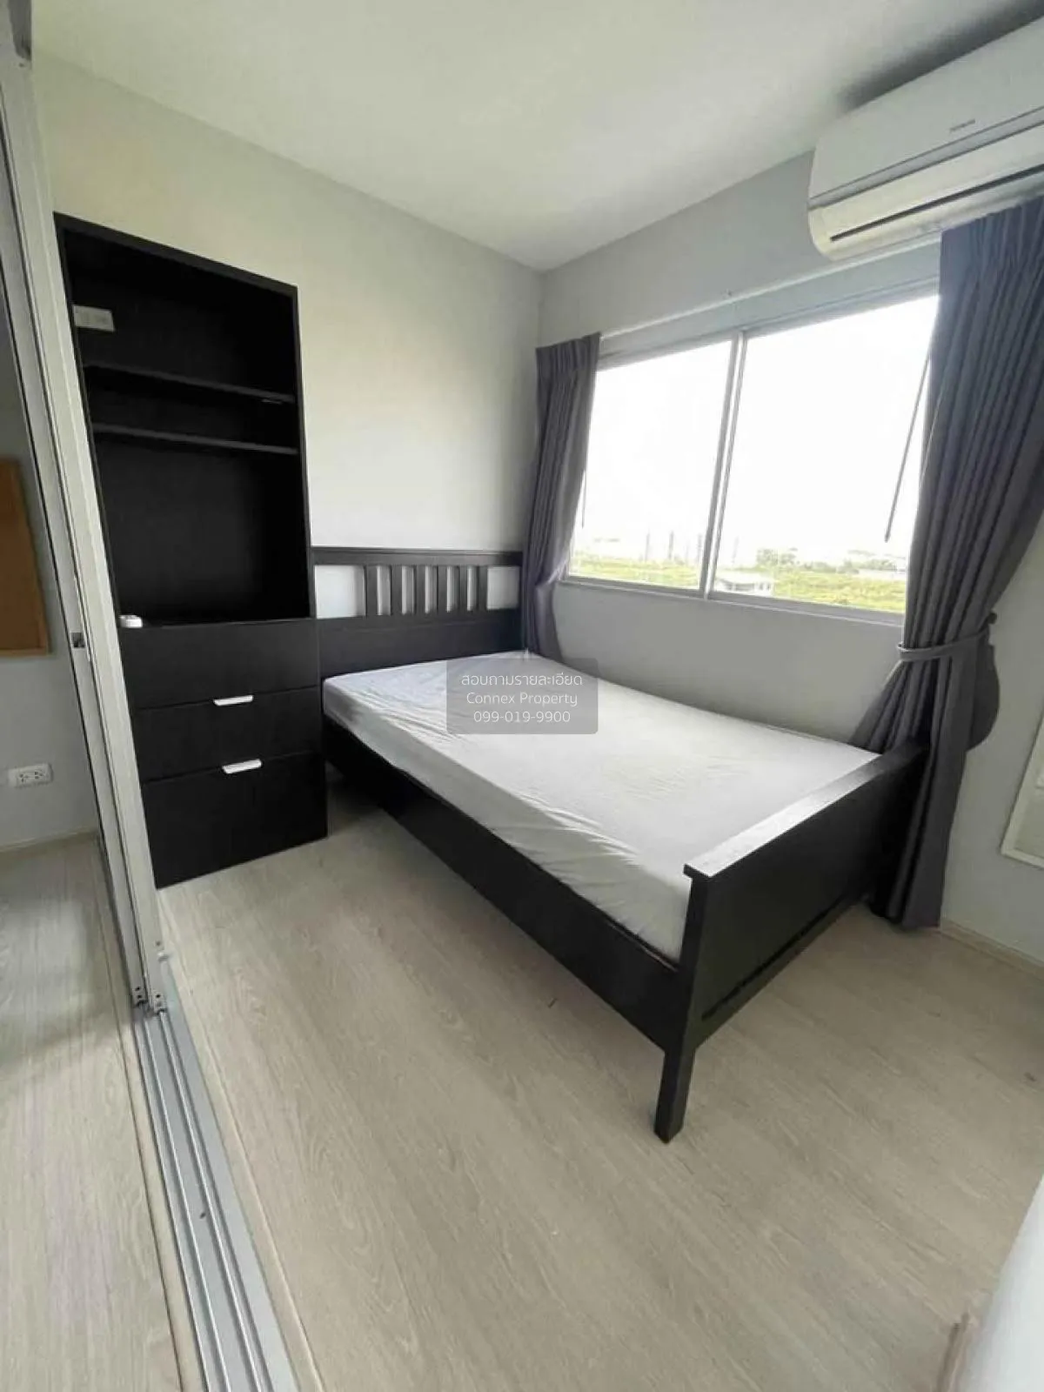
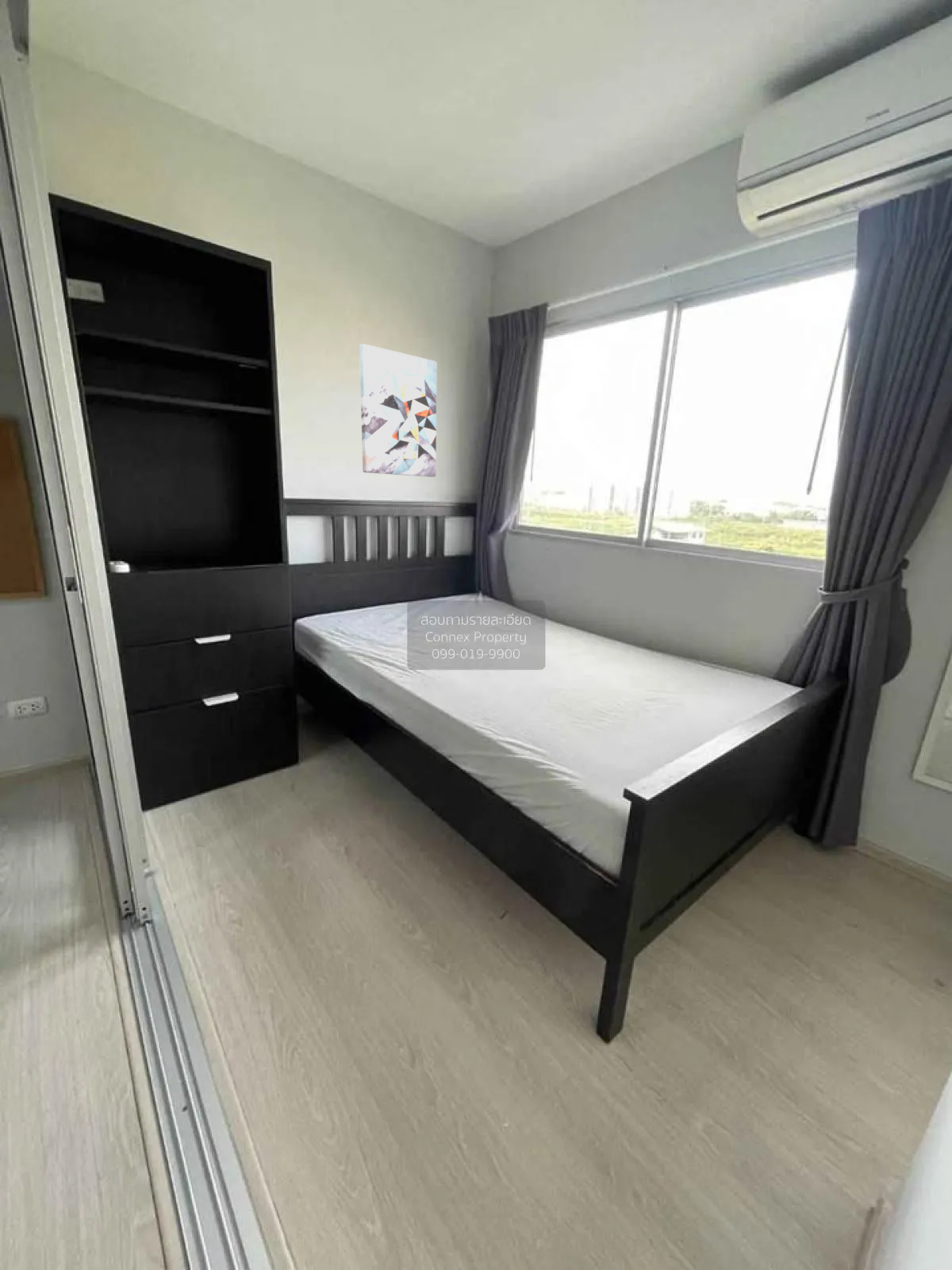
+ wall art (400, 415)
